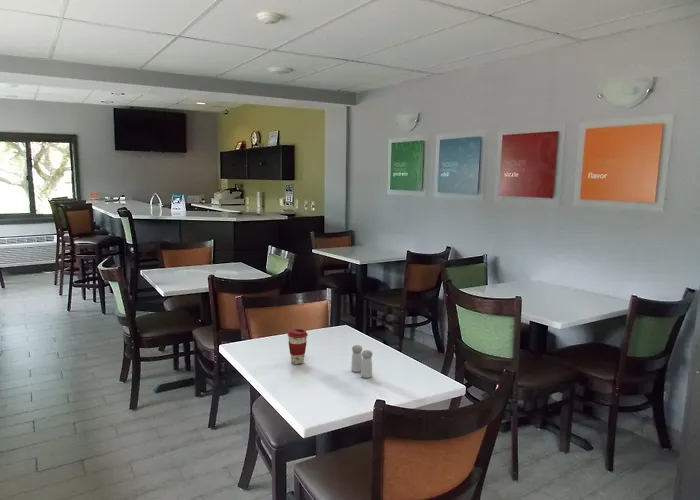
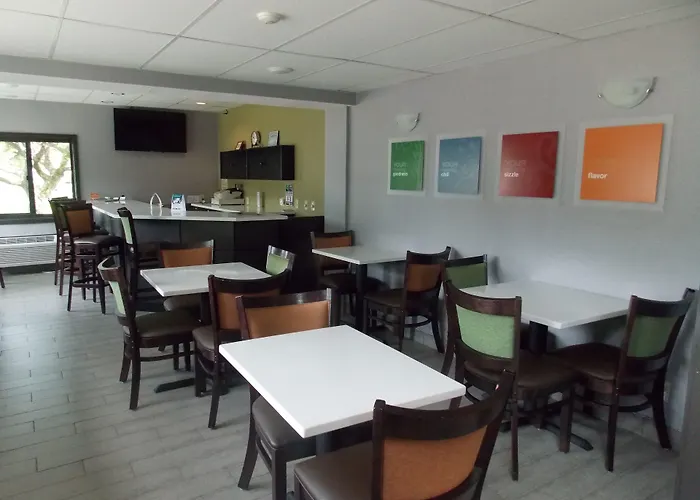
- salt and pepper shaker (361, 360)
- coffee cup (297, 346)
